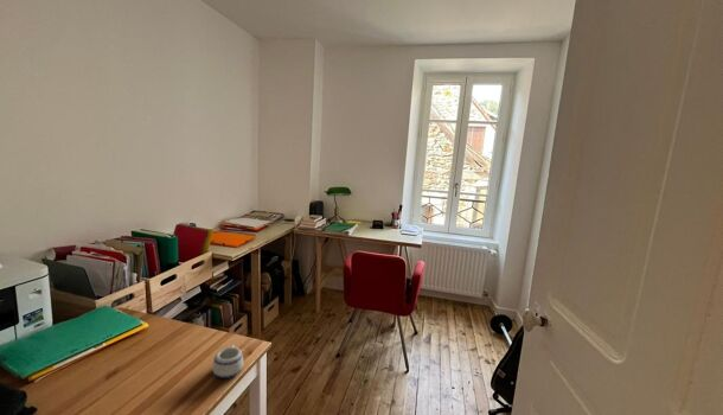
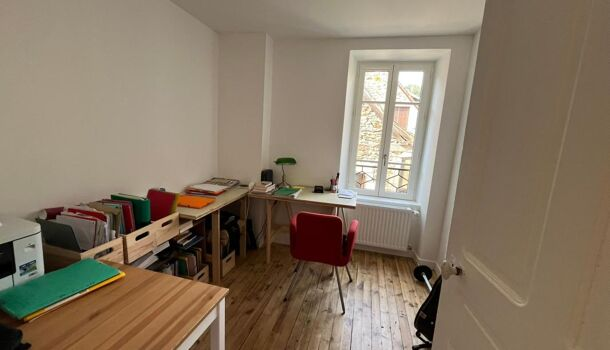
- mug (229, 358)
